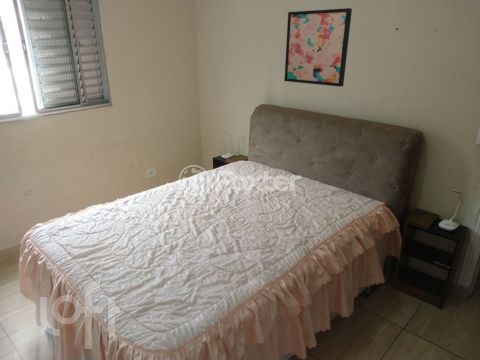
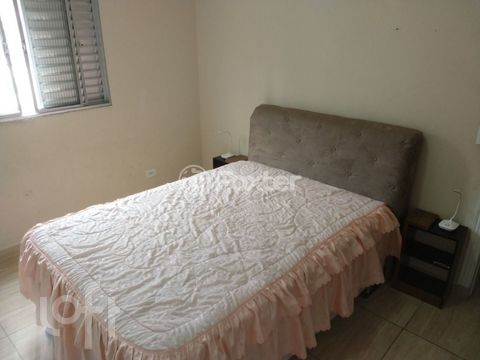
- wall art (315, 48)
